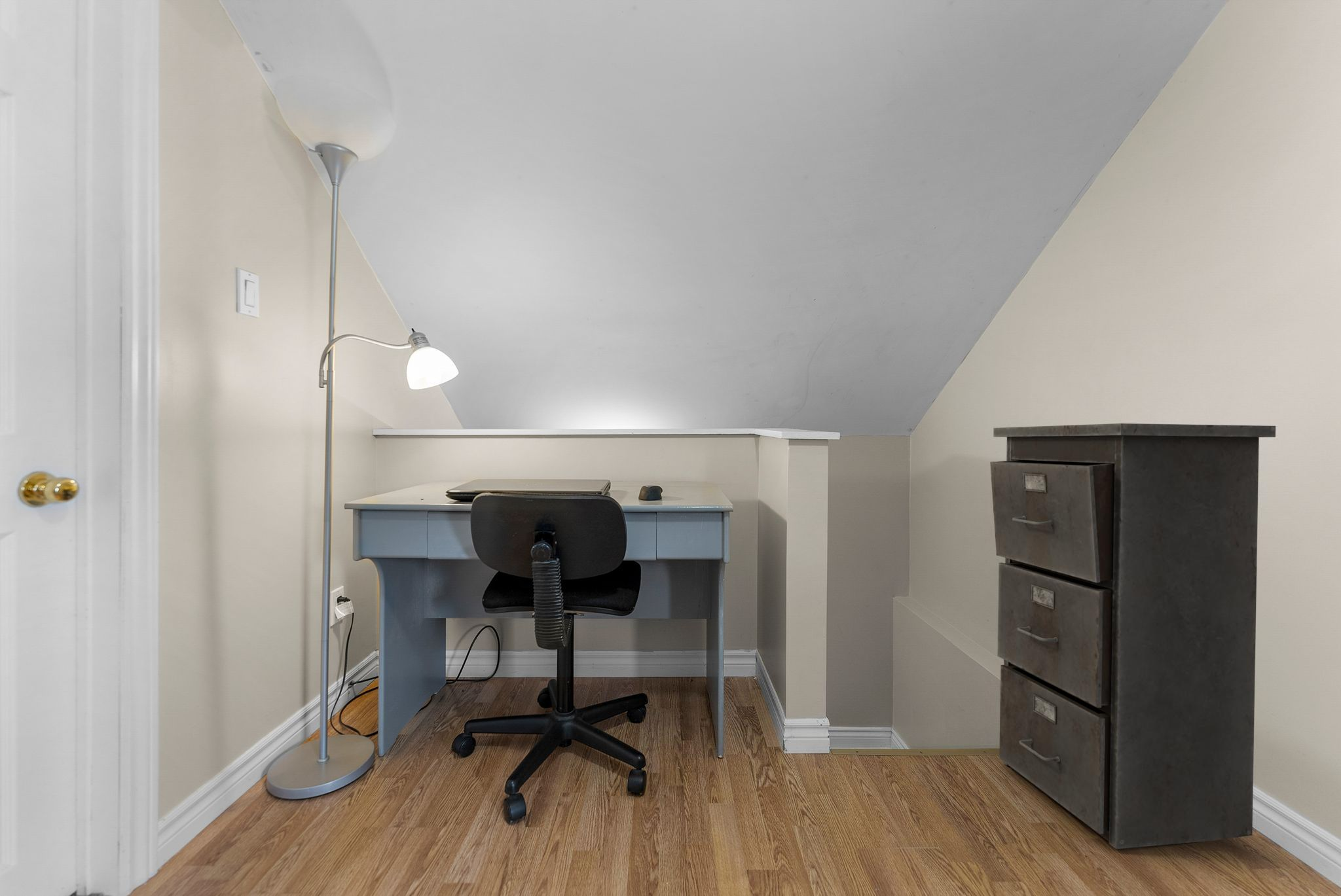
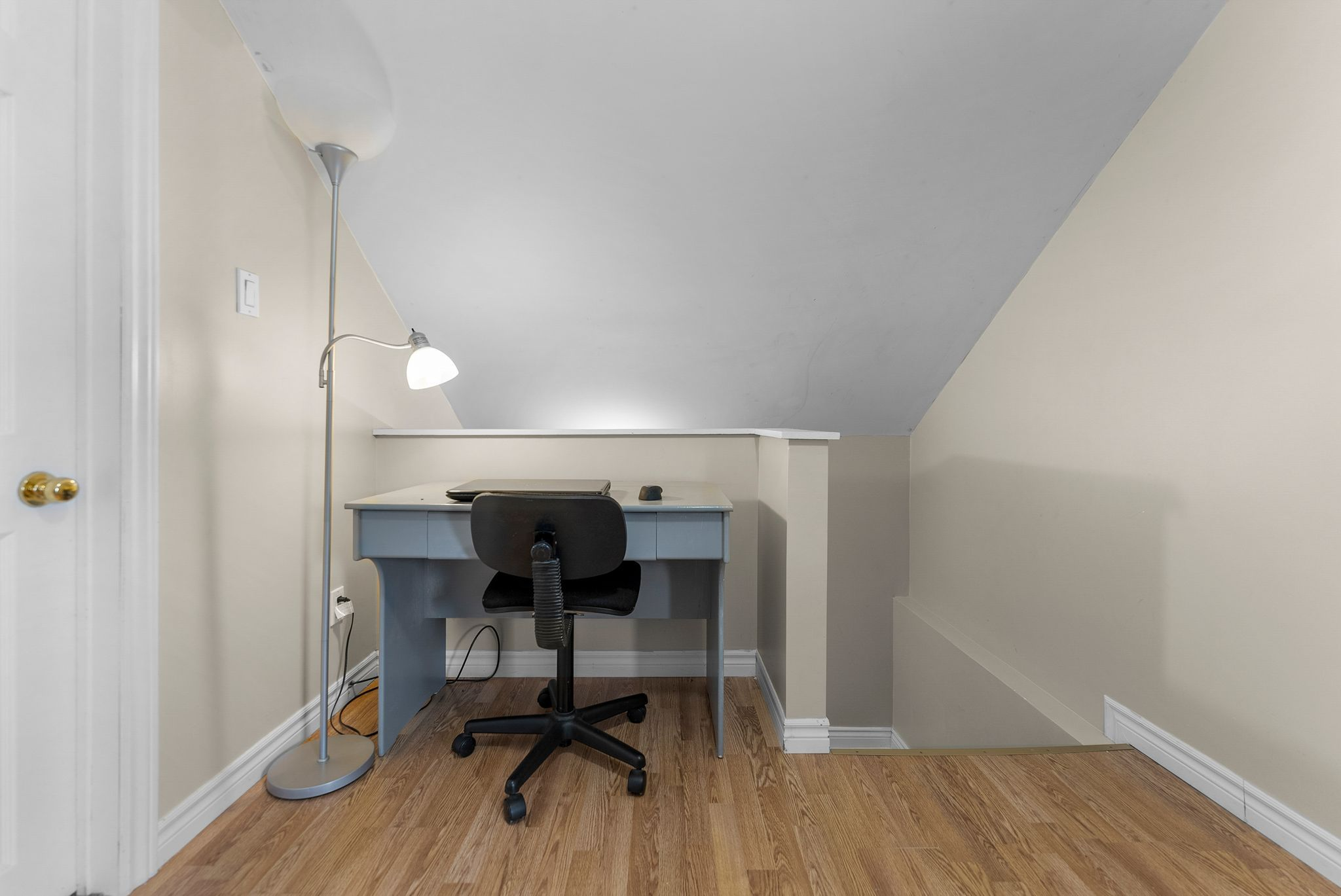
- filing cabinet (1104, 612)
